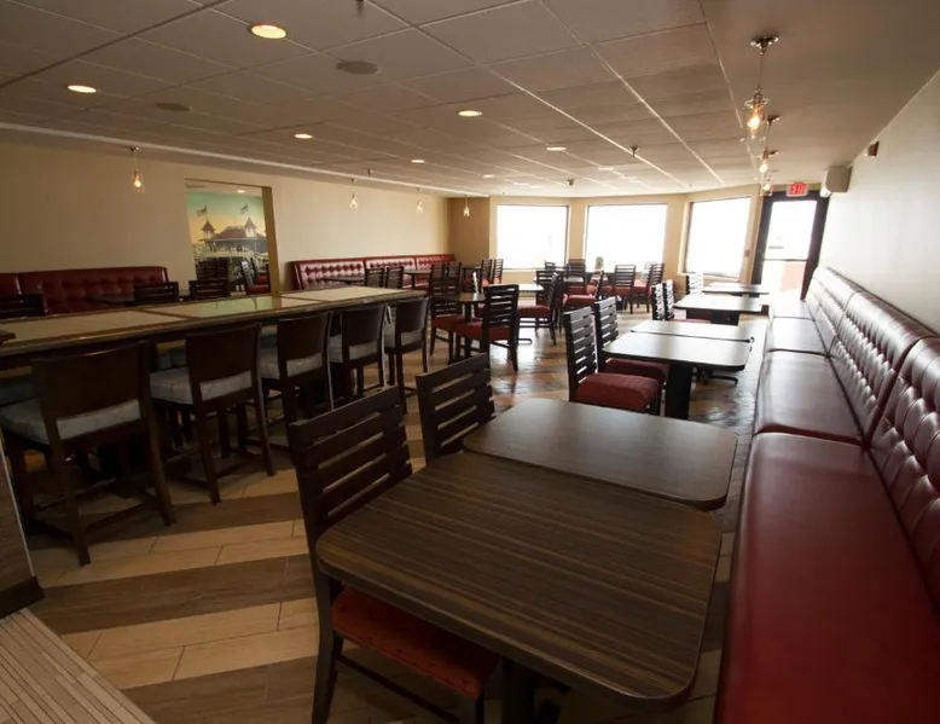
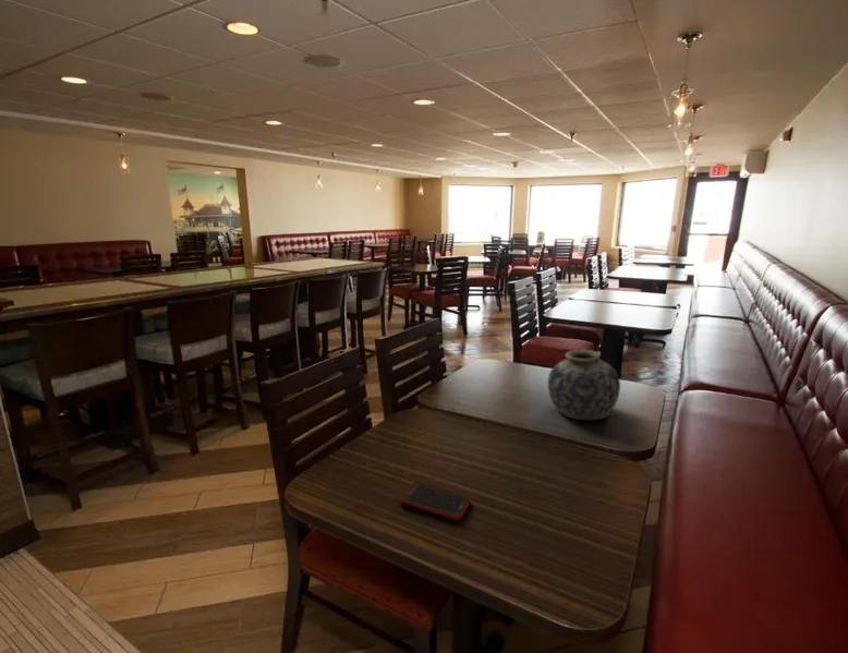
+ cell phone (435, 500)
+ vase (583, 382)
